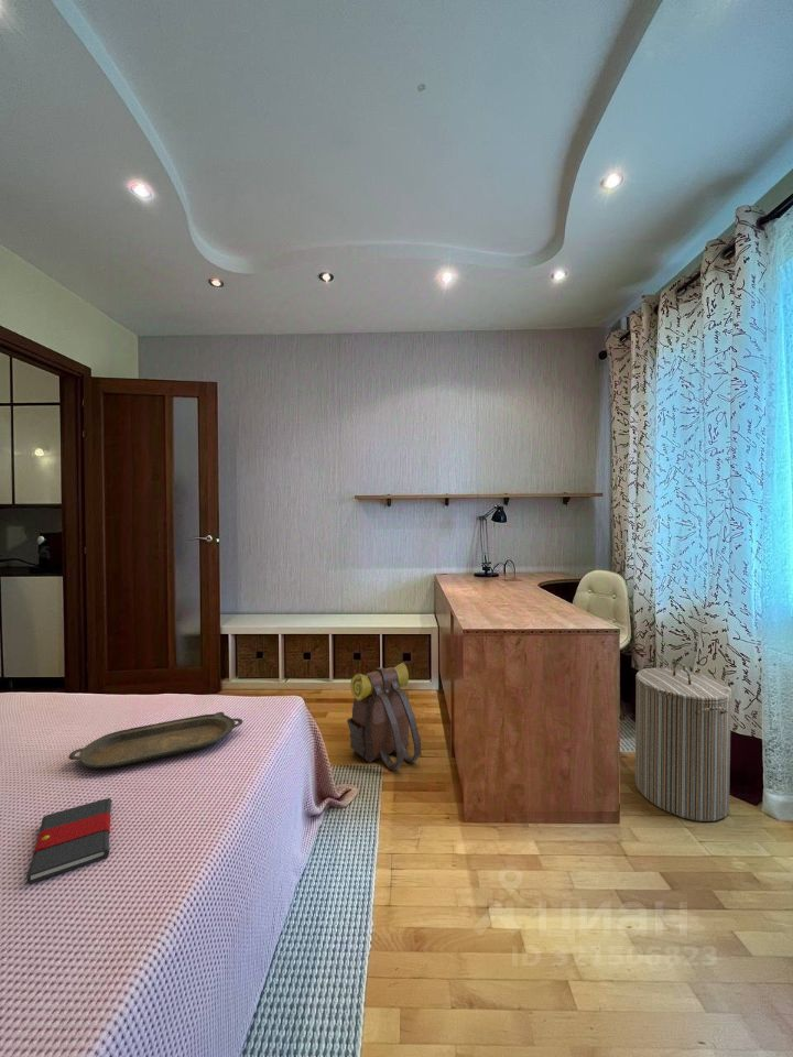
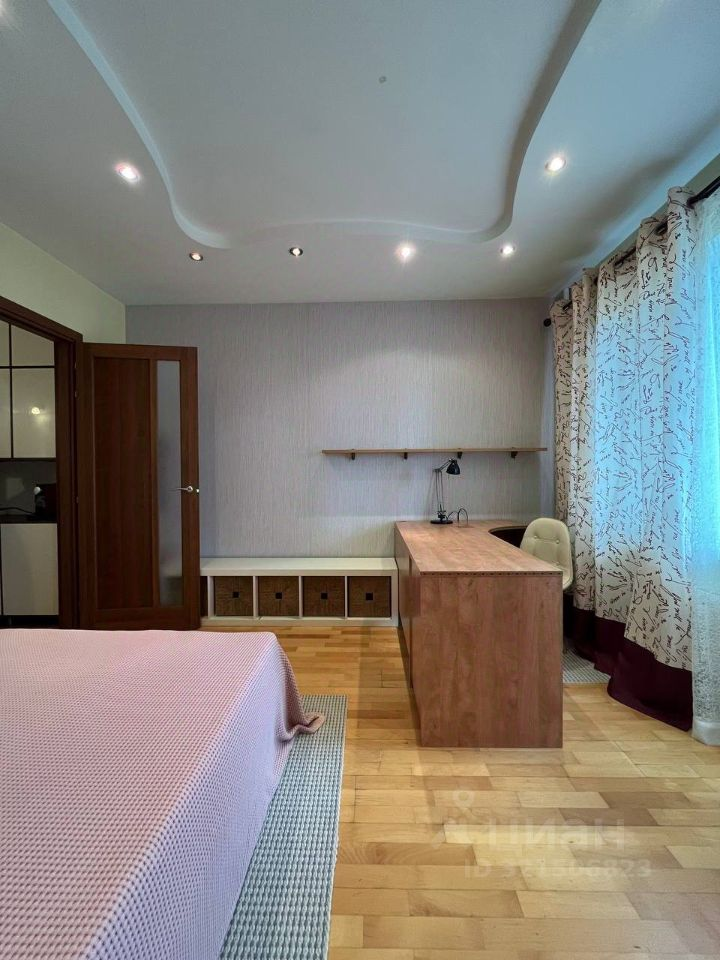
- laundry hamper (681, 729)
- backpack (387, 712)
- book (74, 833)
- serving tray (162, 740)
